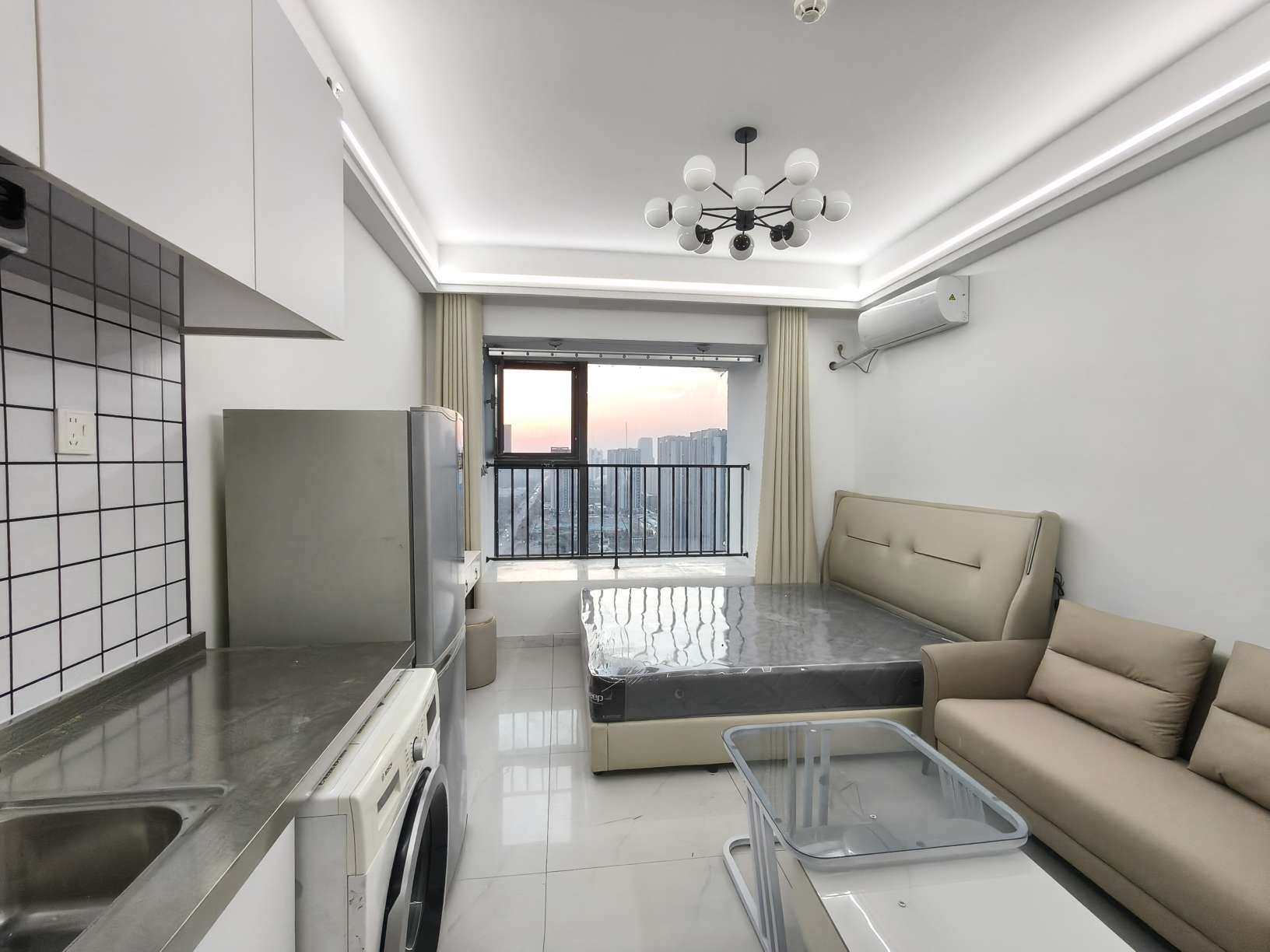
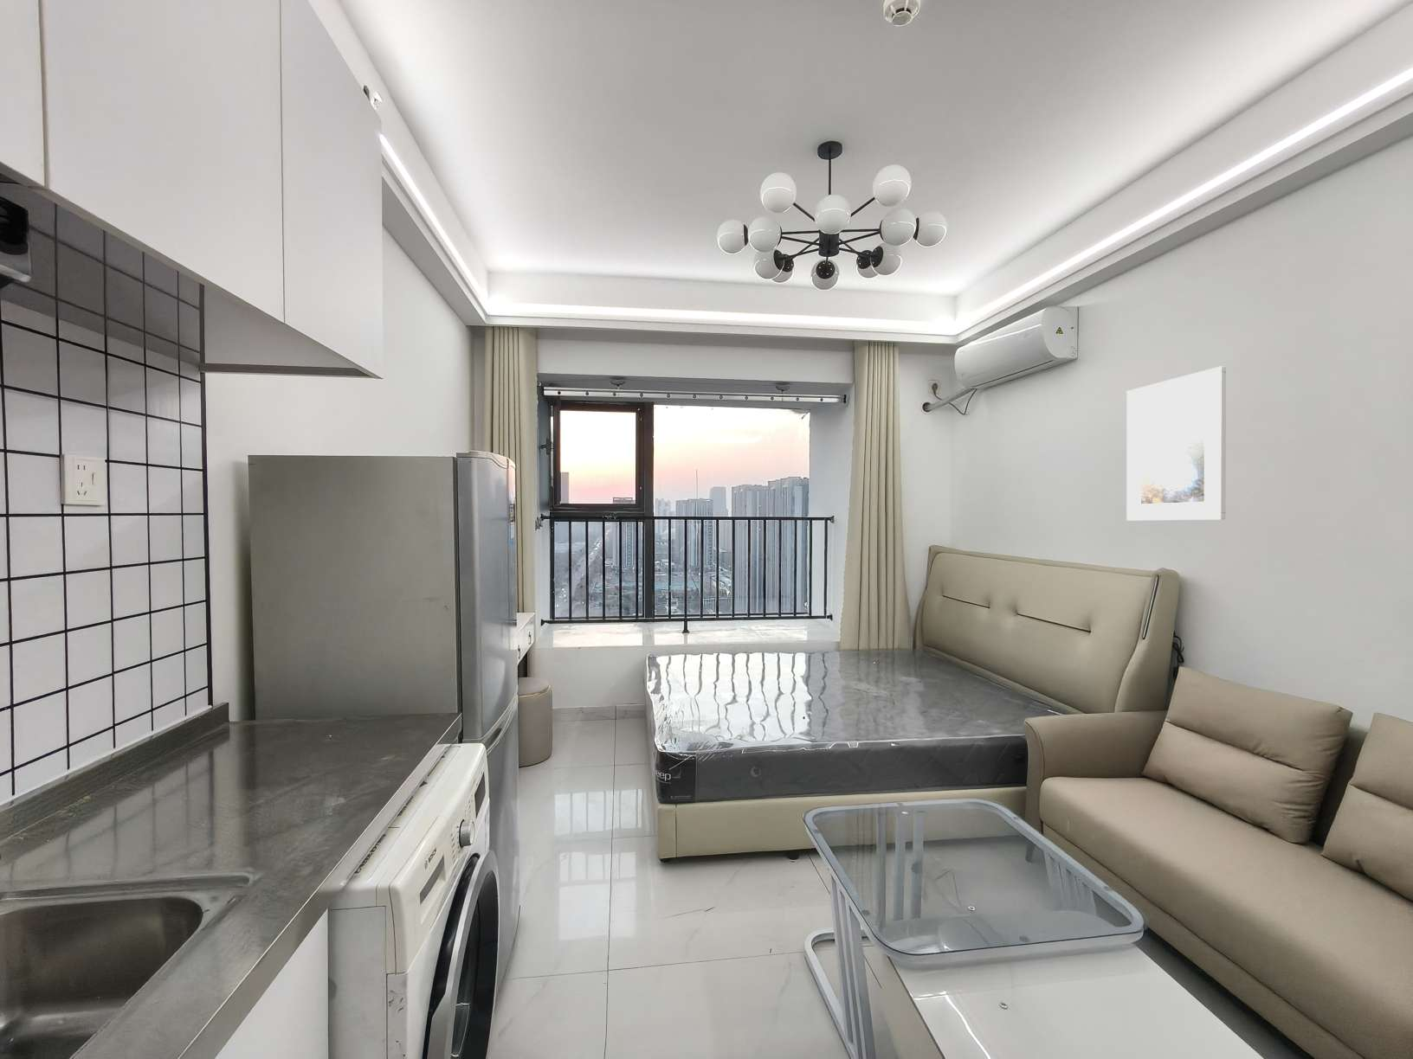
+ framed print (1172, 449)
